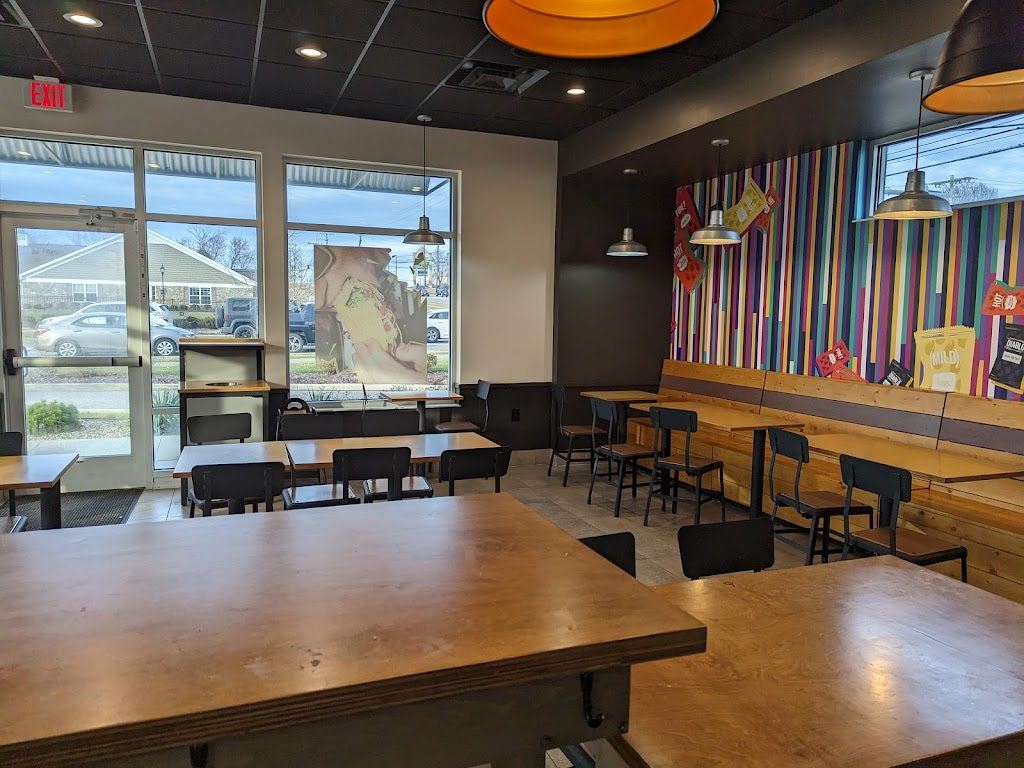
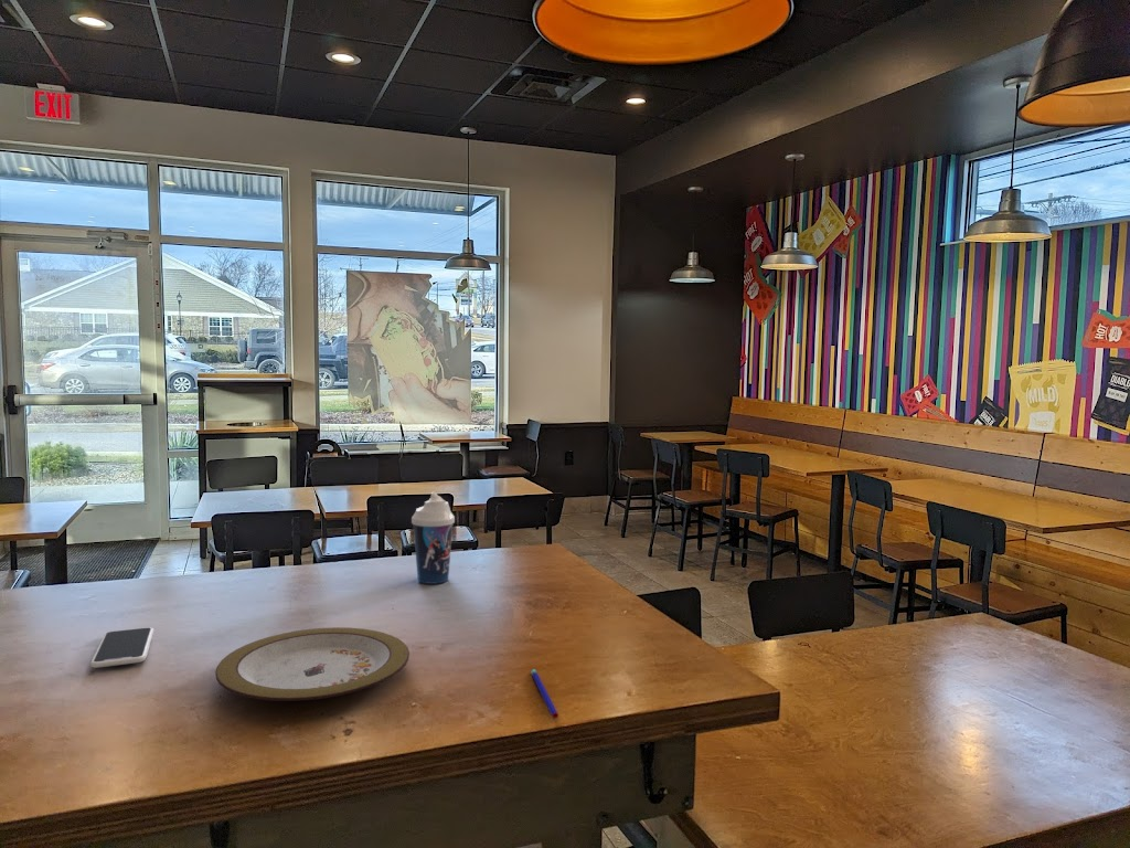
+ beverage cup (433, 536)
+ smartphone (124, 646)
+ plate (316, 666)
+ pen (543, 691)
